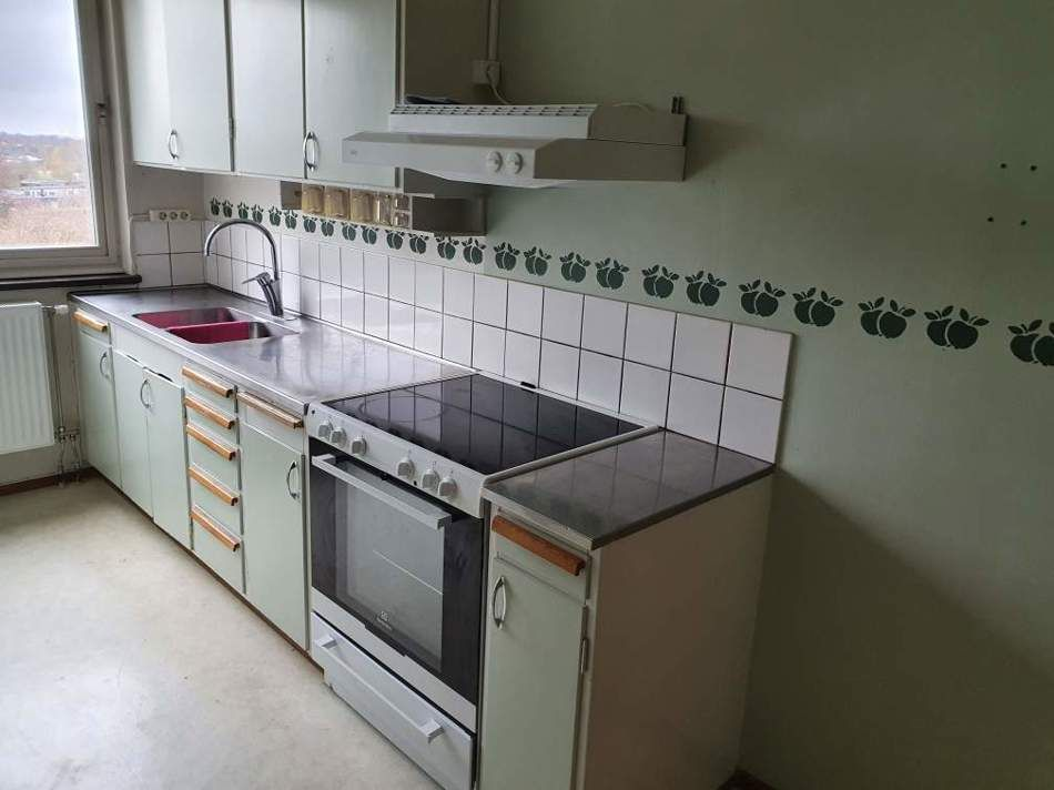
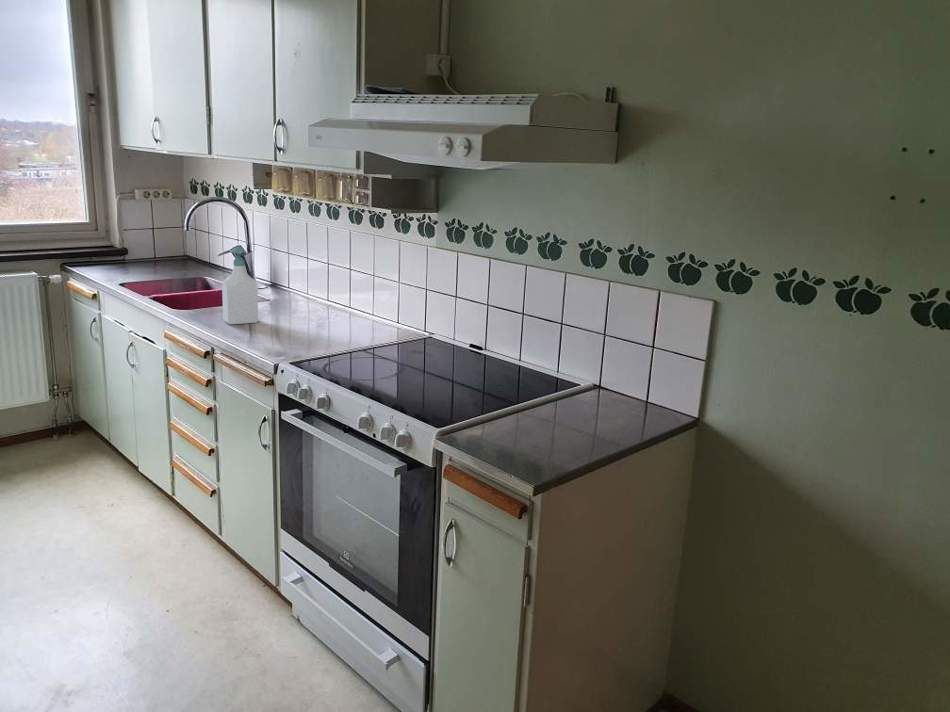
+ soap bottle (240, 285)
